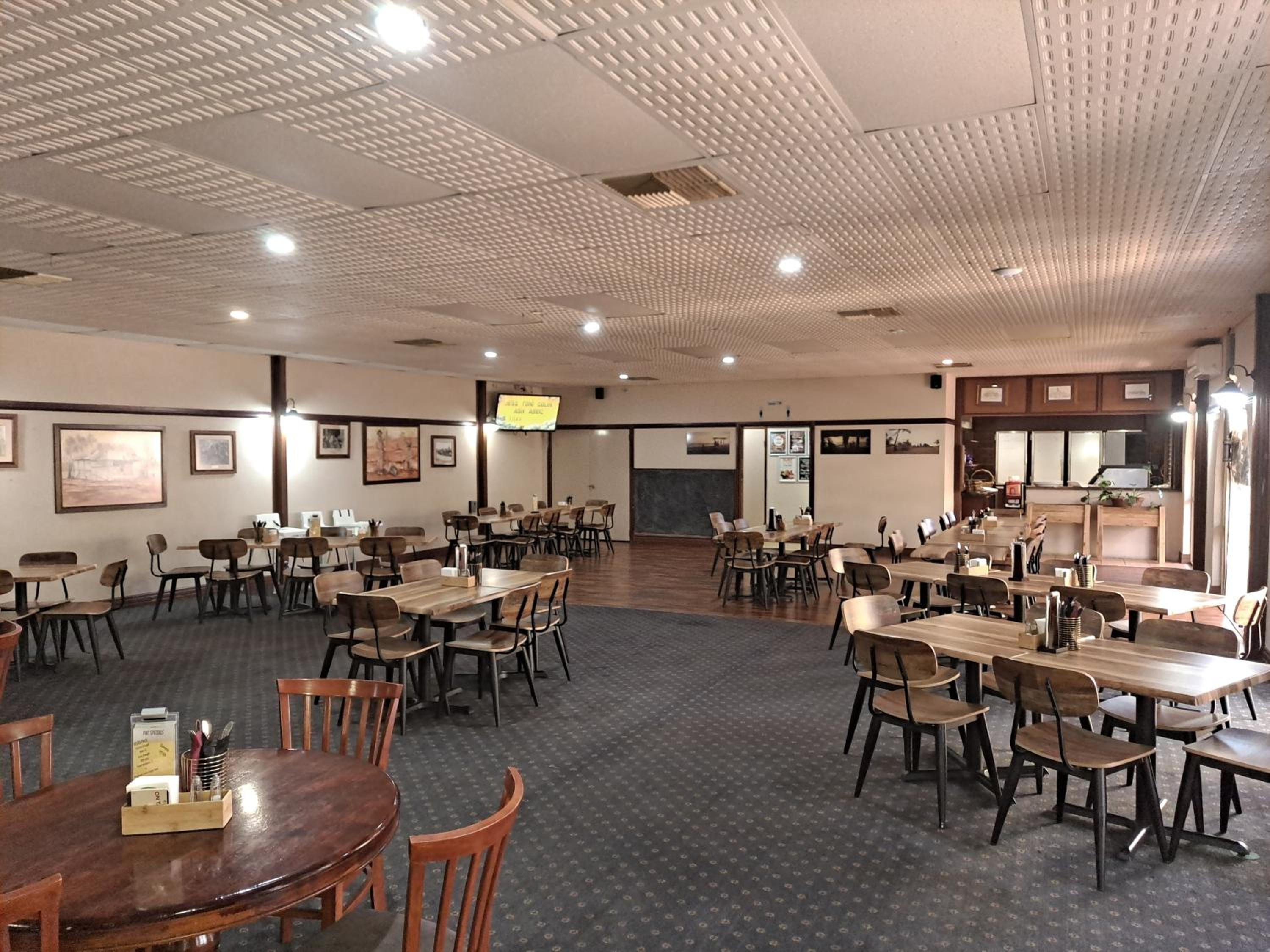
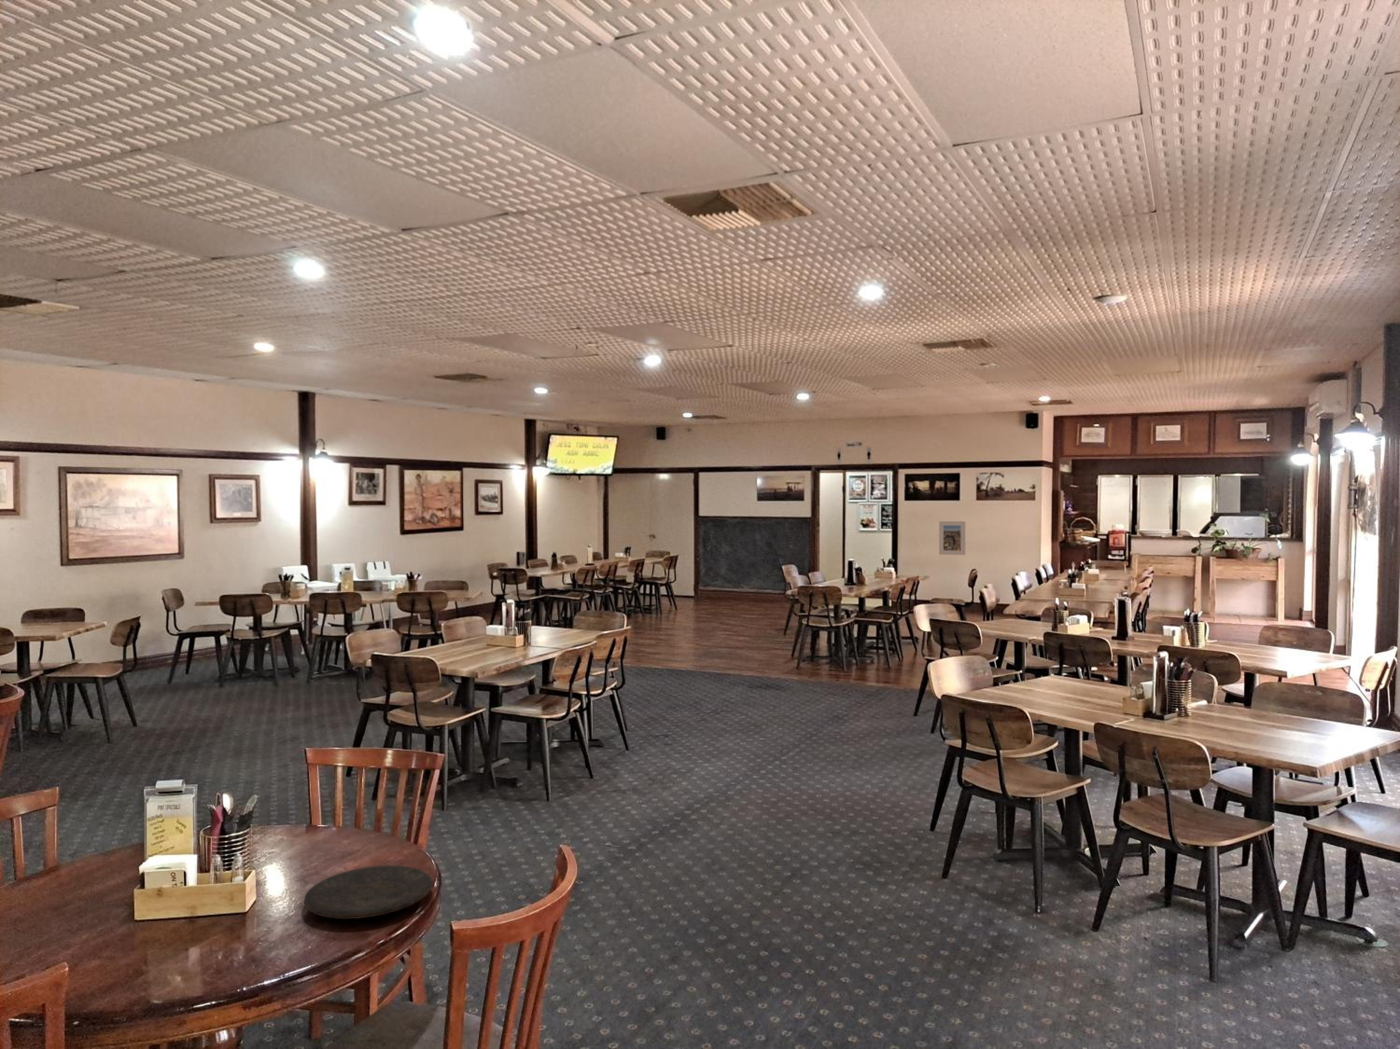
+ plate (369, 895)
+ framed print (952, 538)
